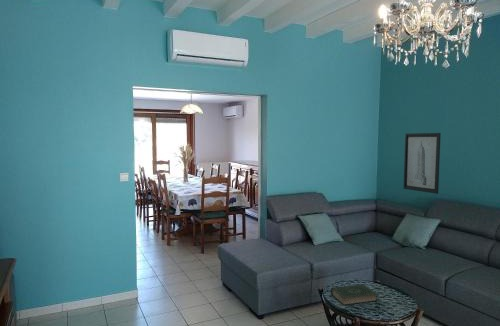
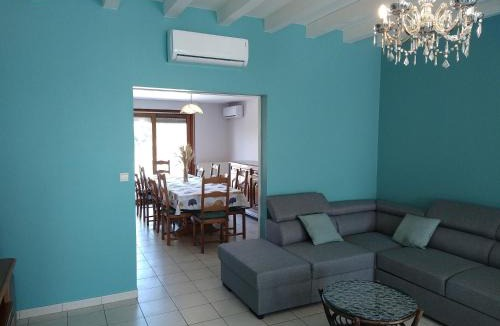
- book (353, 293)
- wall art (421, 162)
